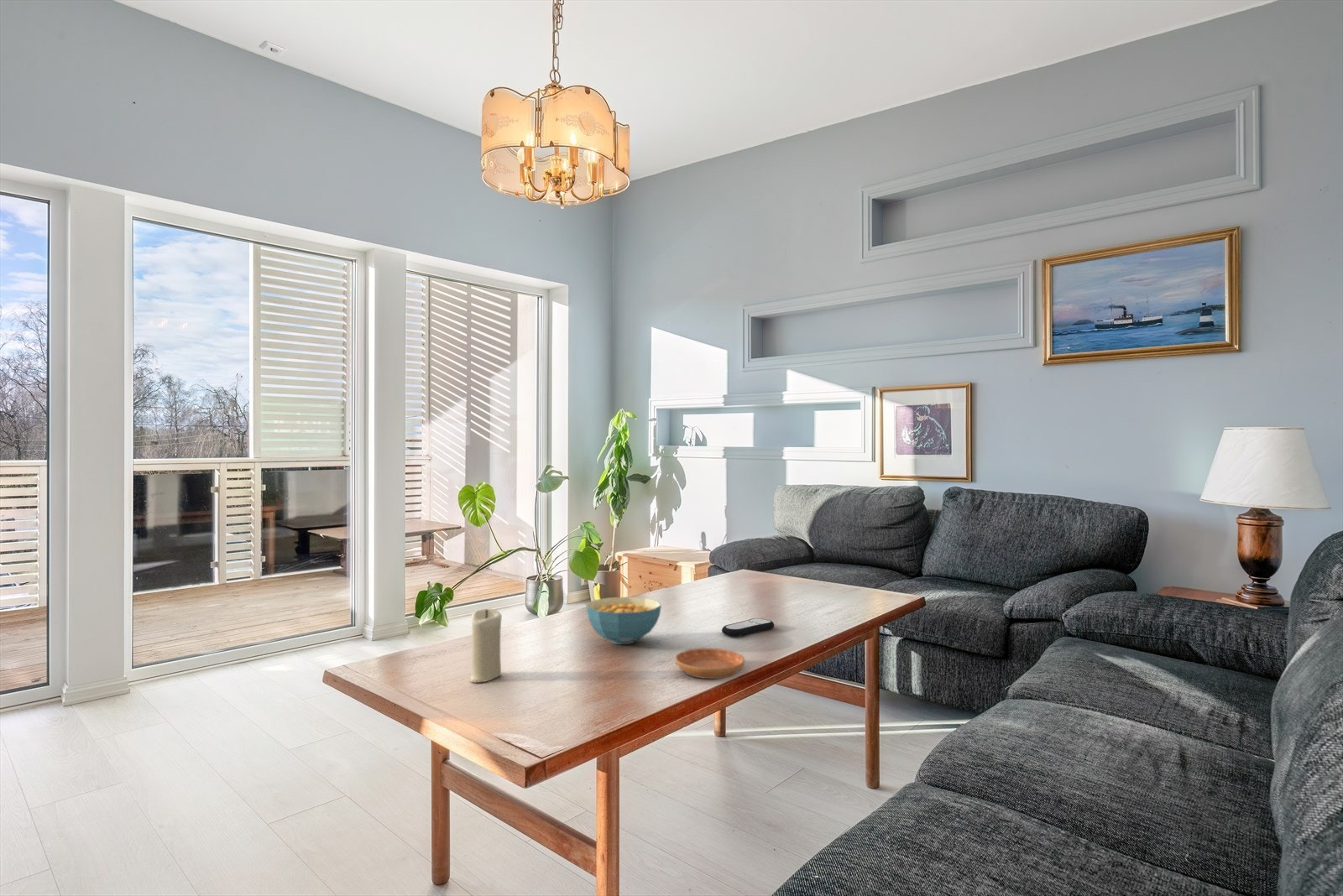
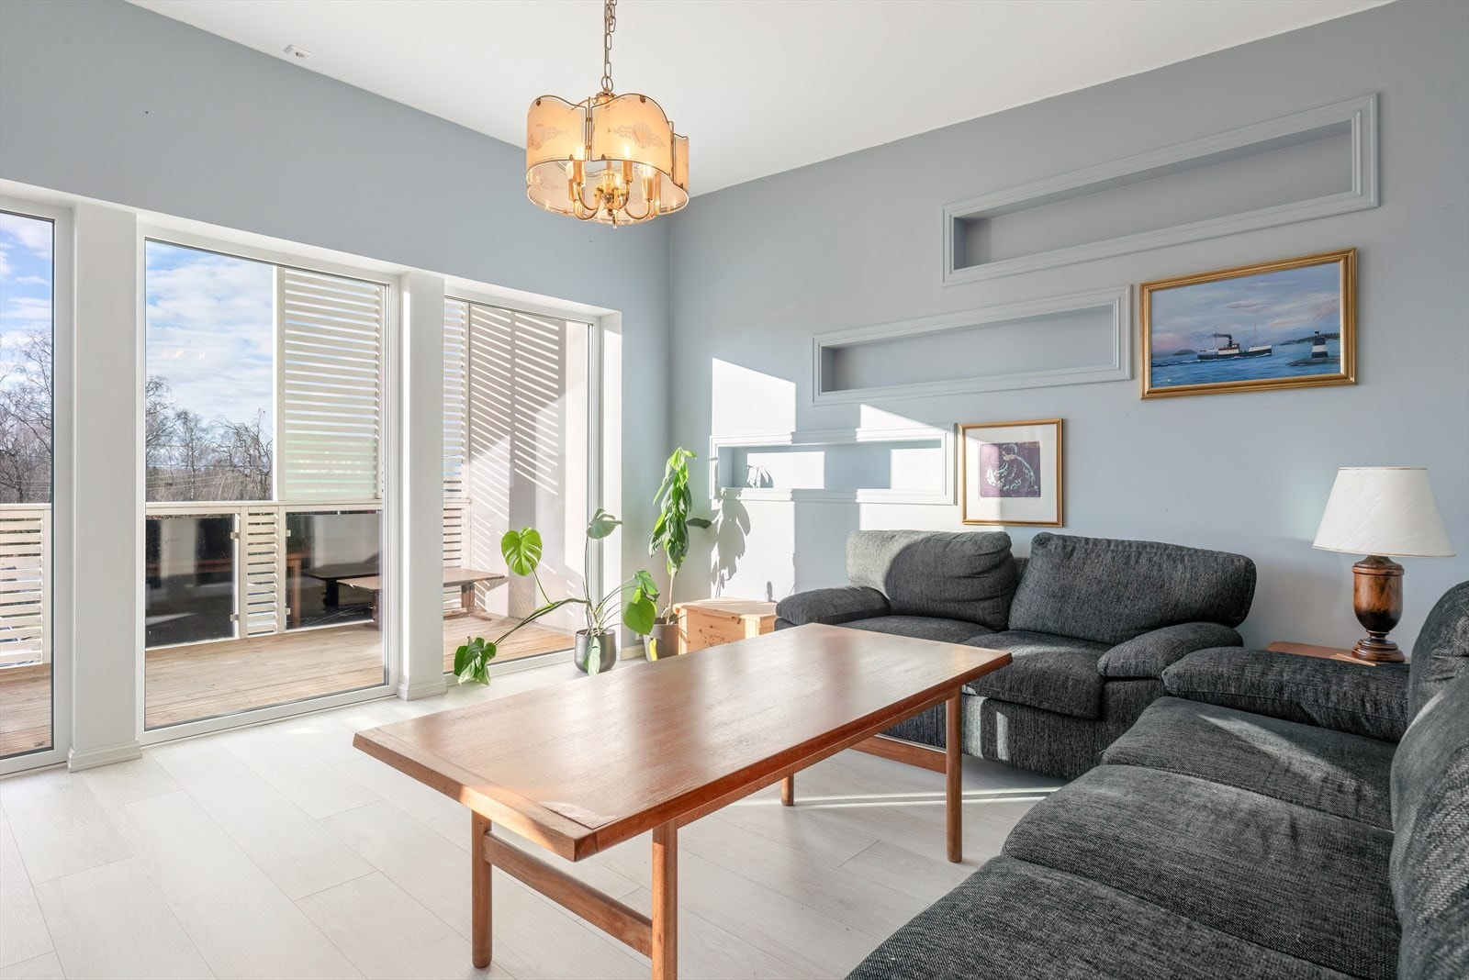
- saucer (709, 664)
- remote control (747, 627)
- candle (485, 643)
- cereal bowl (623, 623)
